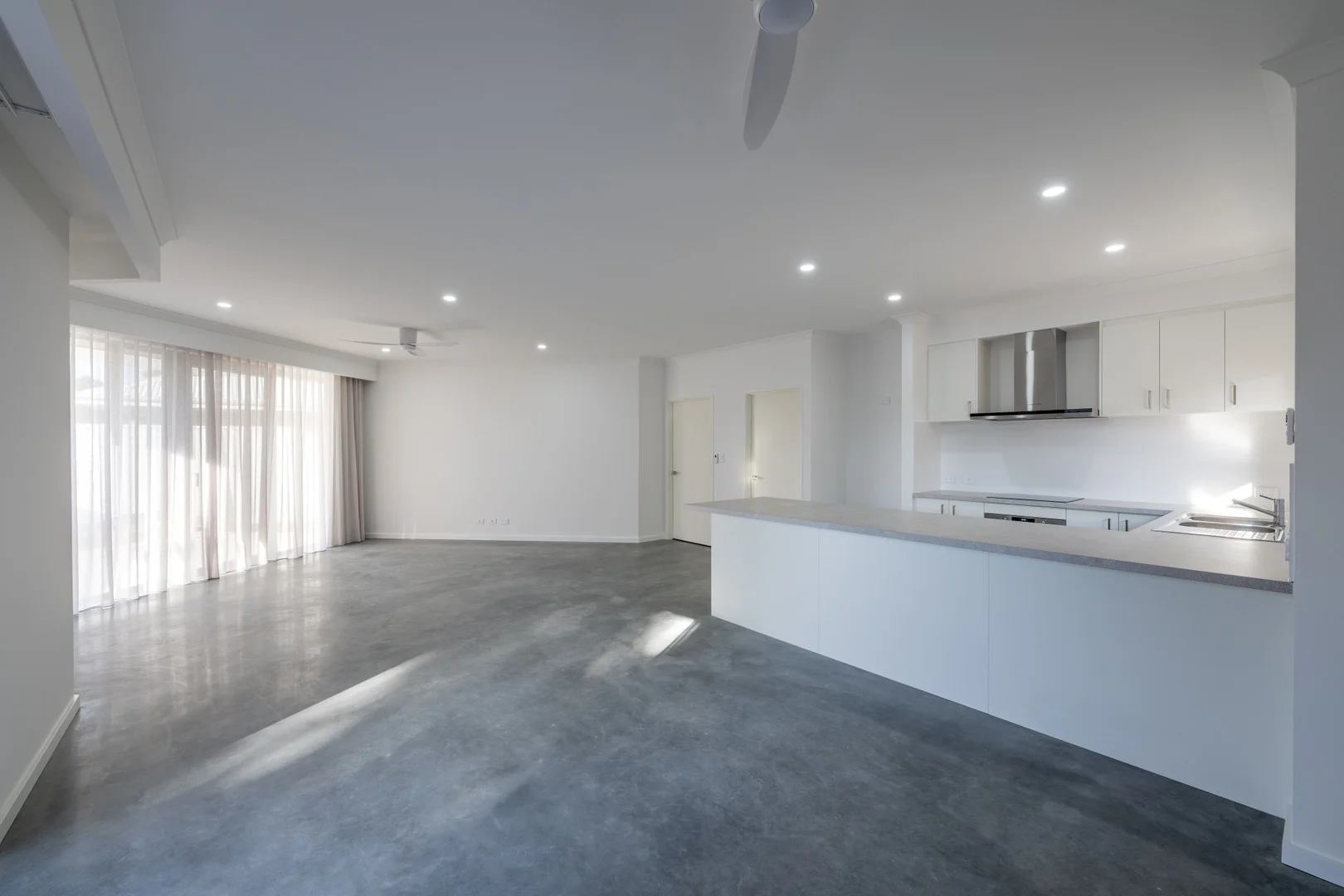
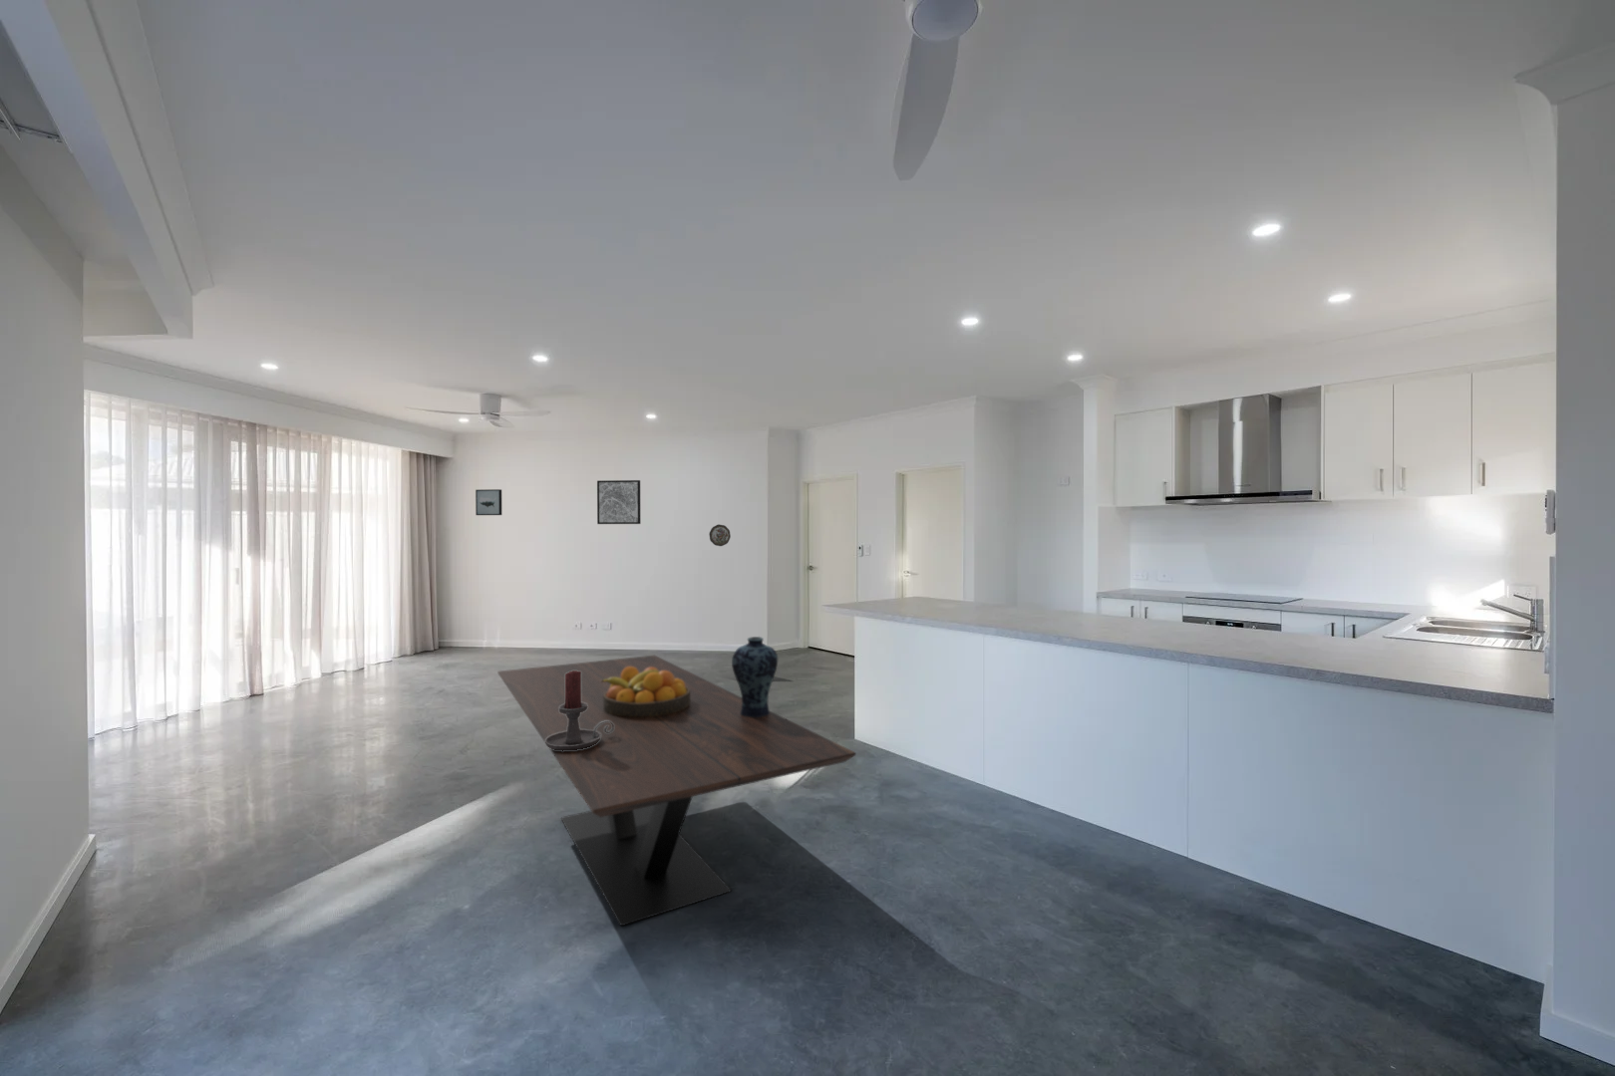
+ wall art (489, 502)
+ dining table (636, 776)
+ vase (755, 675)
+ candle holder (580, 705)
+ wall art (618, 502)
+ fruit bowl (646, 686)
+ decorative plate (720, 536)
